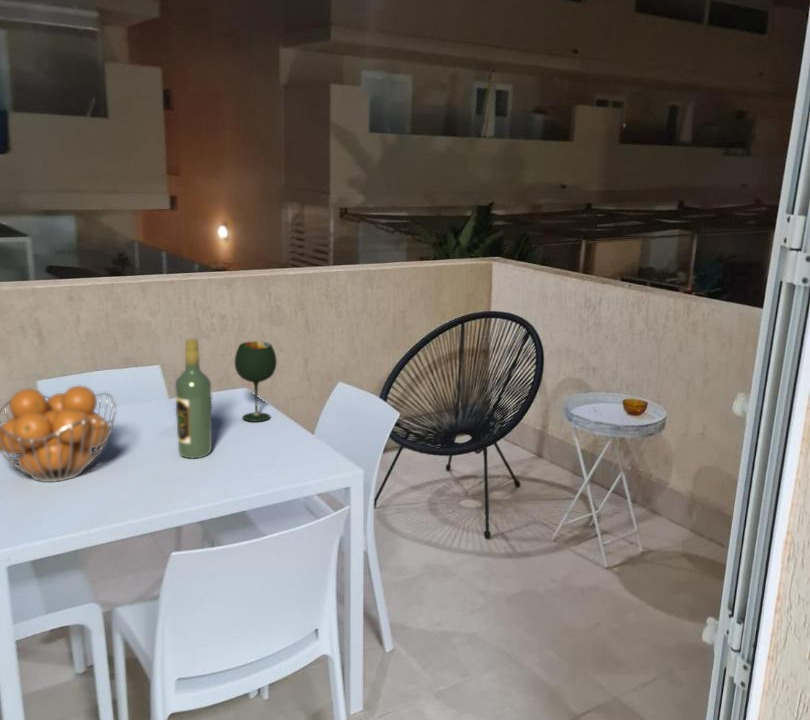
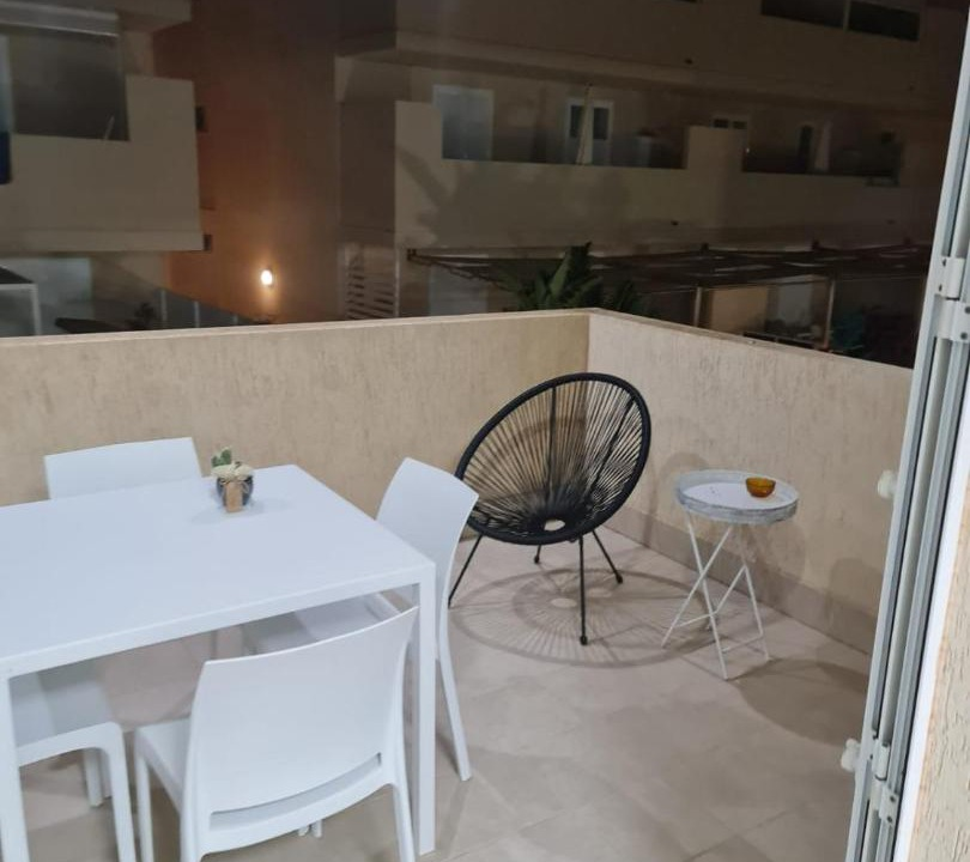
- wine glass (256, 381)
- wine bottle (193, 397)
- fruit basket (53, 431)
